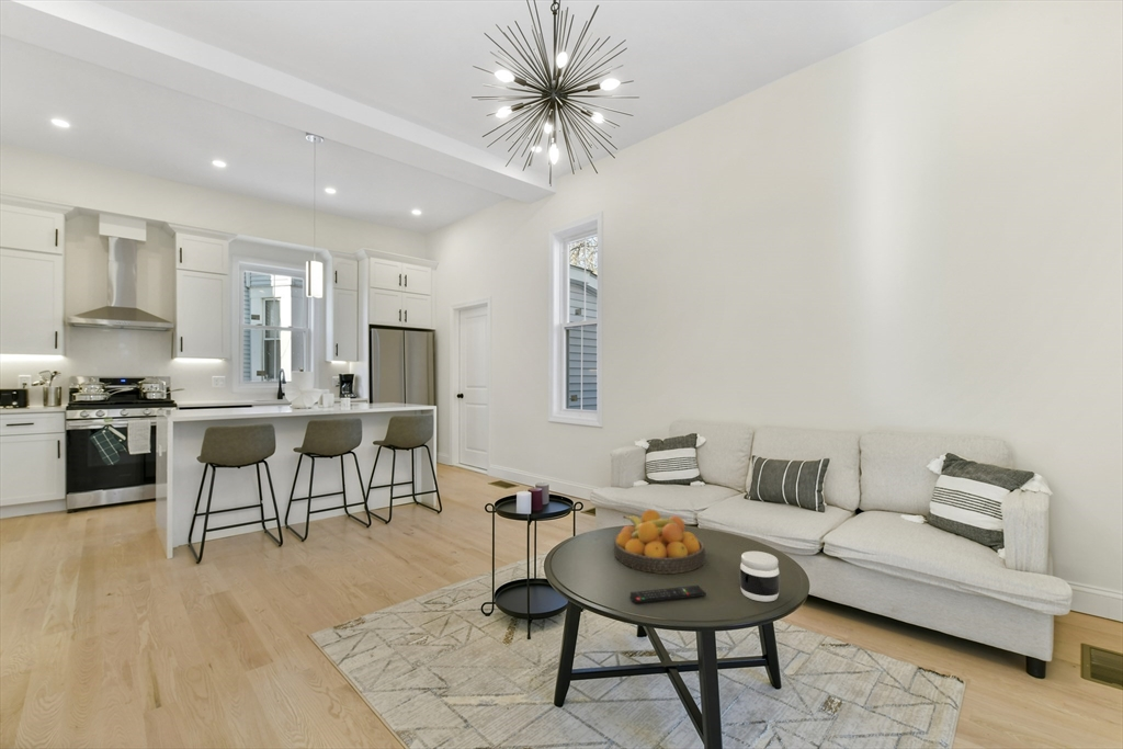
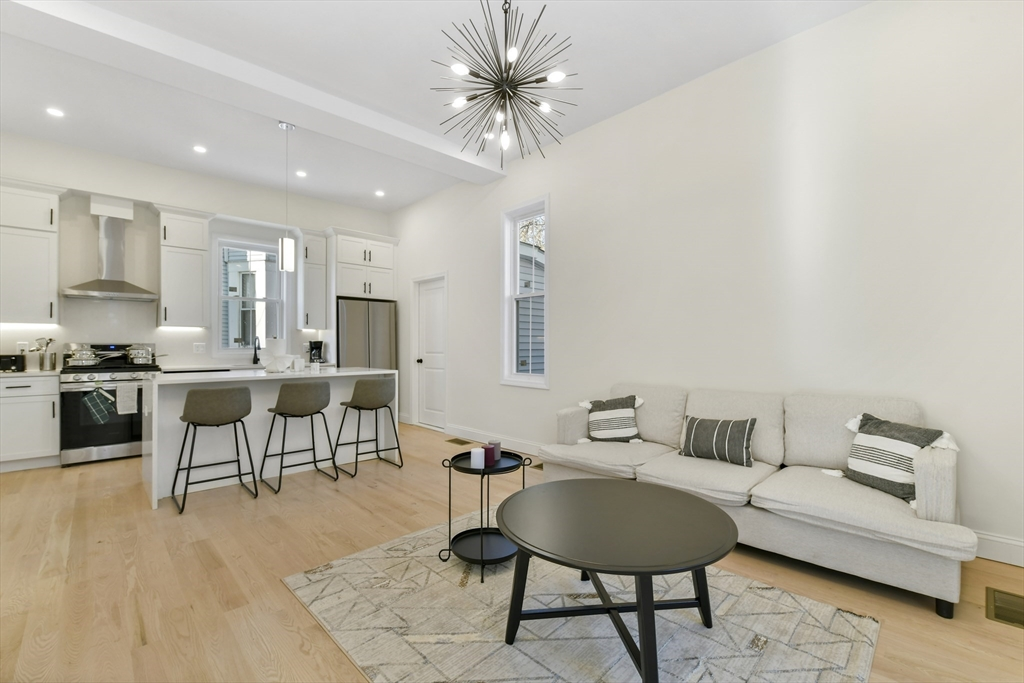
- fruit bowl (658, 535)
- remote control (667, 594)
- jar (759, 575)
